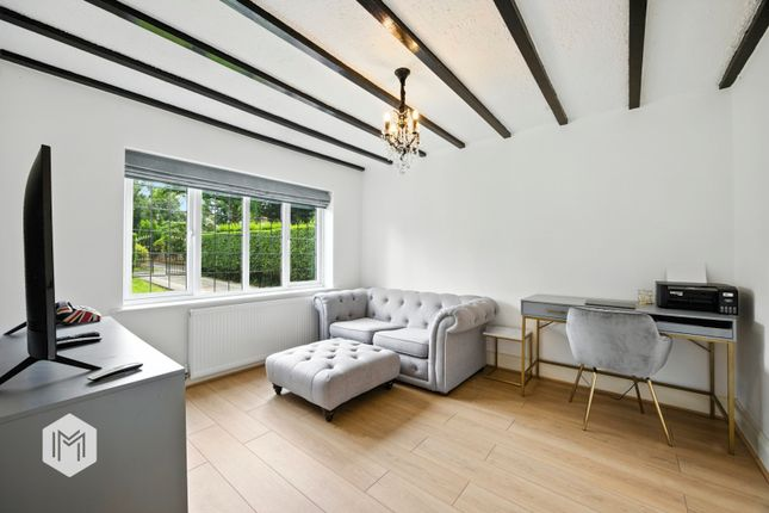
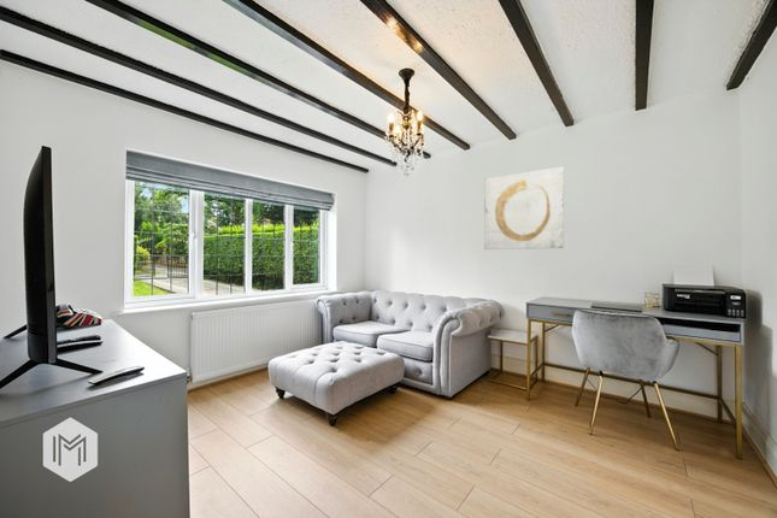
+ wall art (522, 211)
